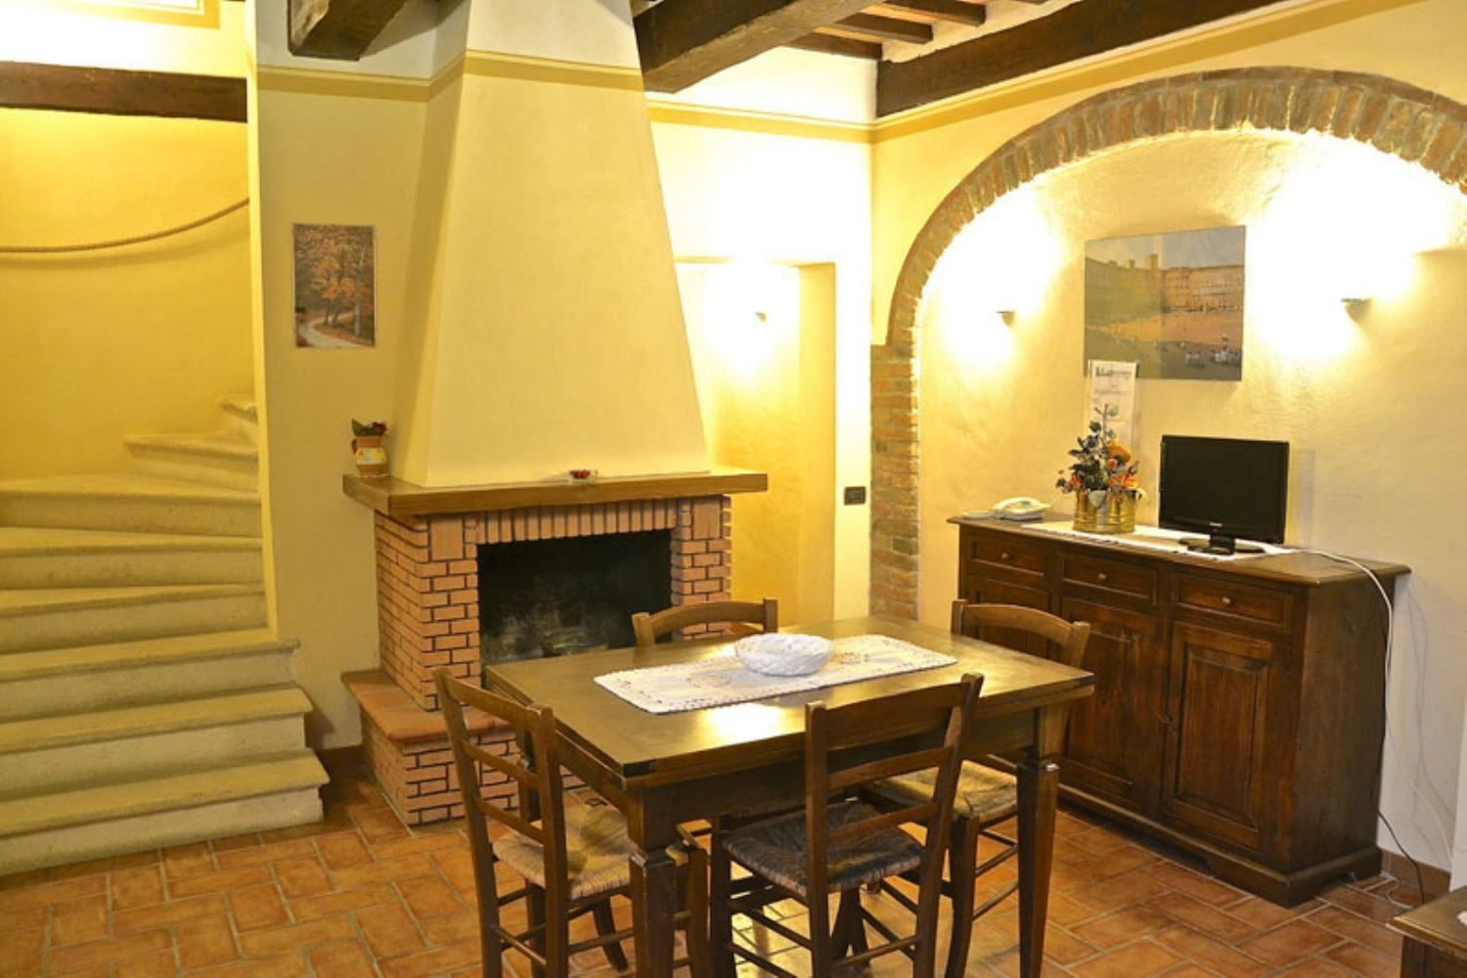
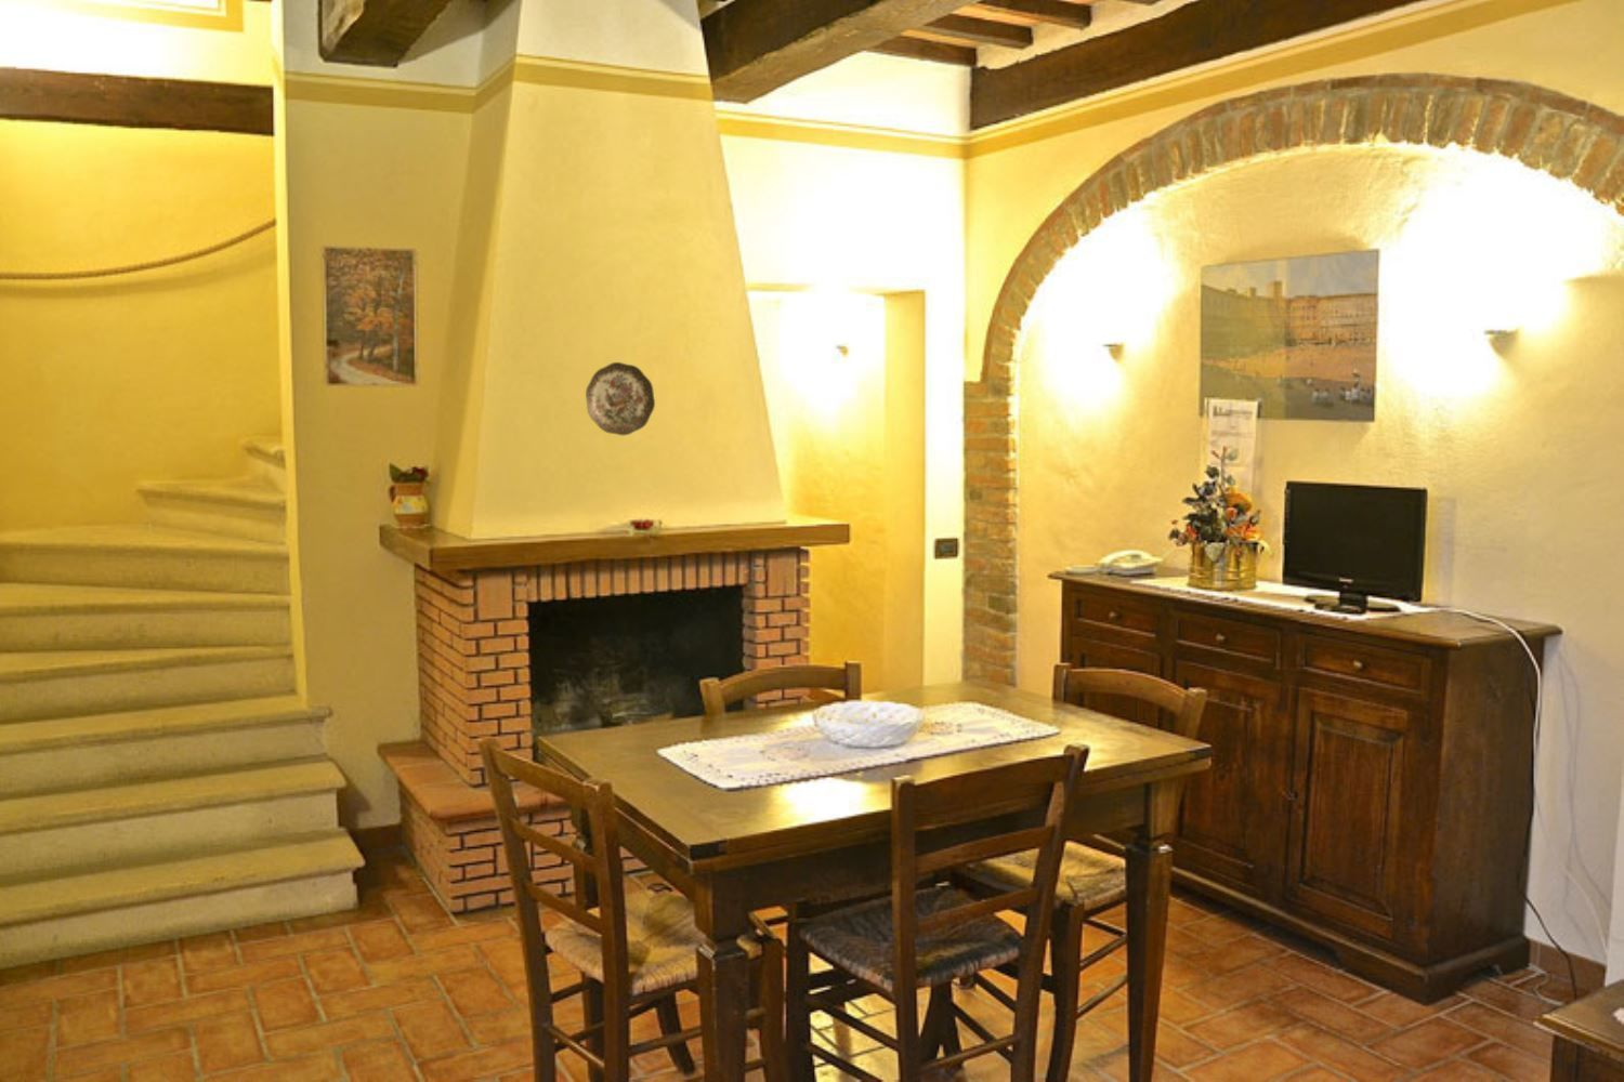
+ decorative plate (620, 399)
